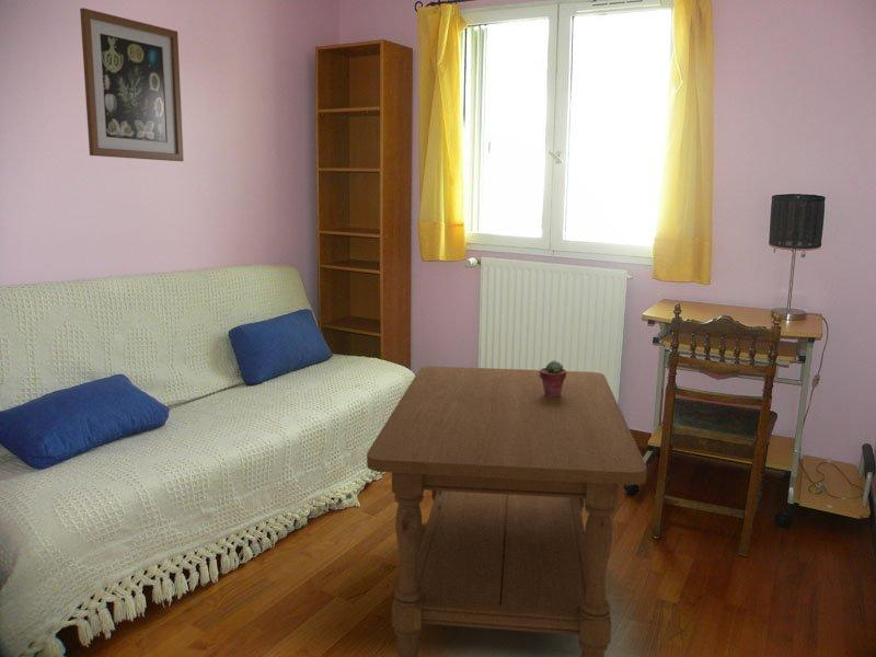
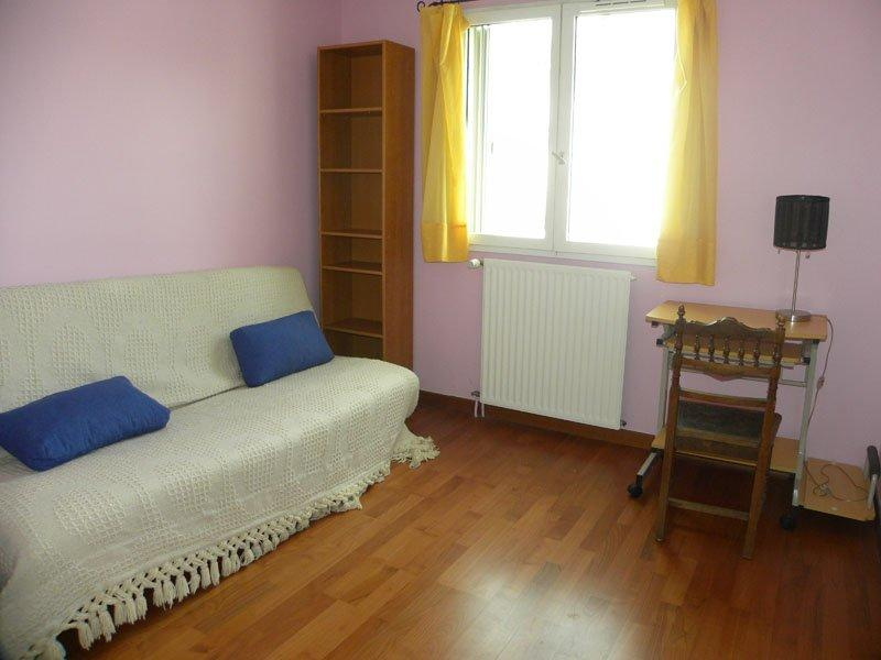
- potted succulent (552, 377)
- wall art (135, 90)
- coffee table (505, 499)
